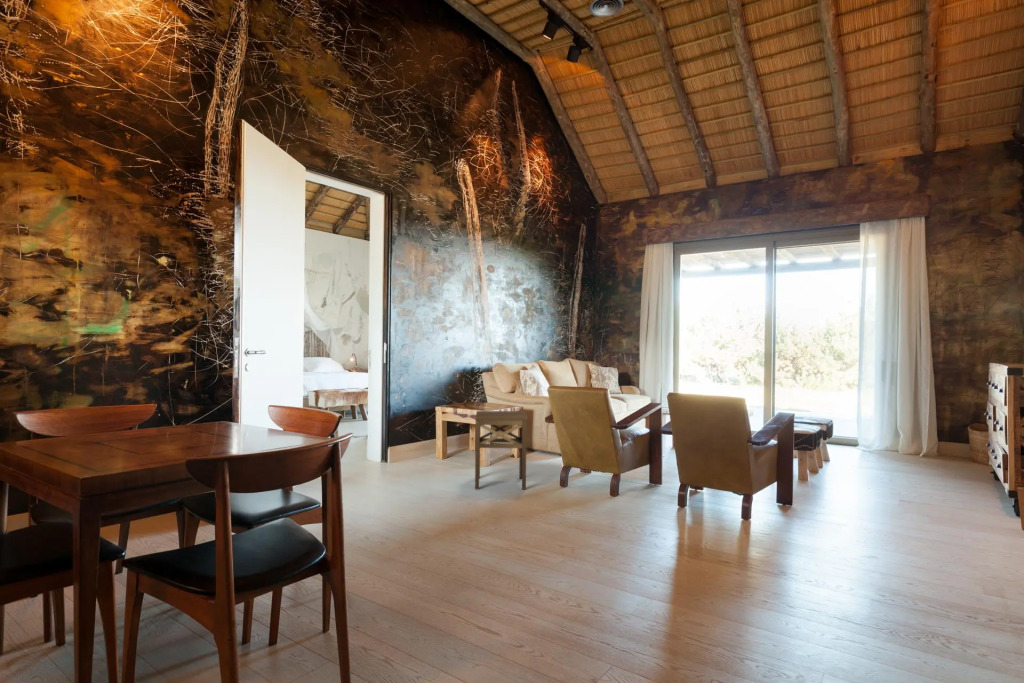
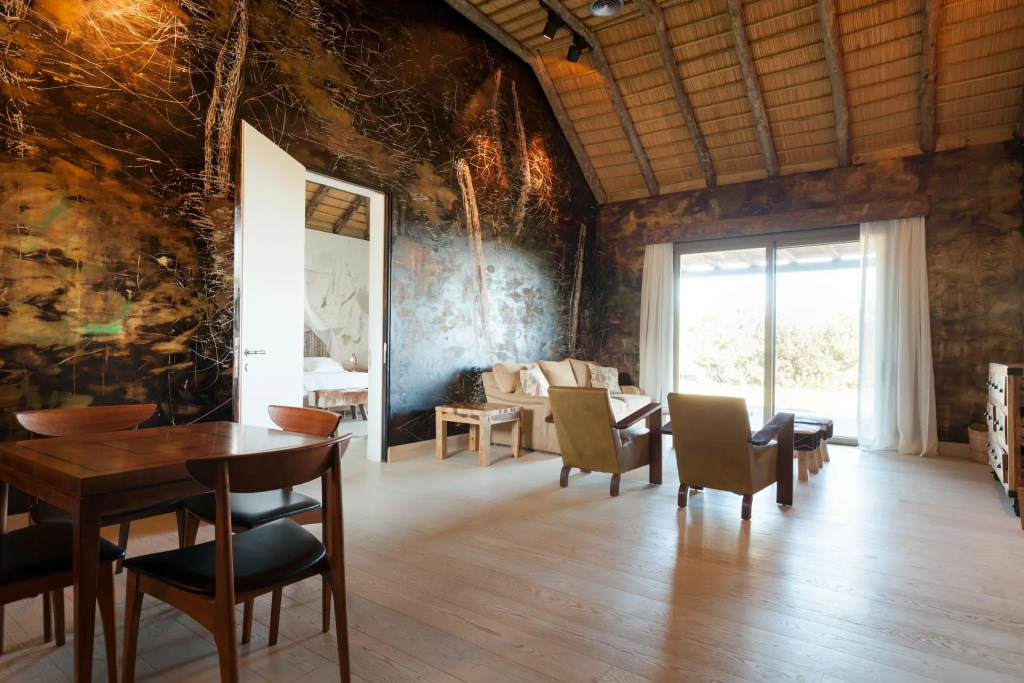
- side table (500, 447)
